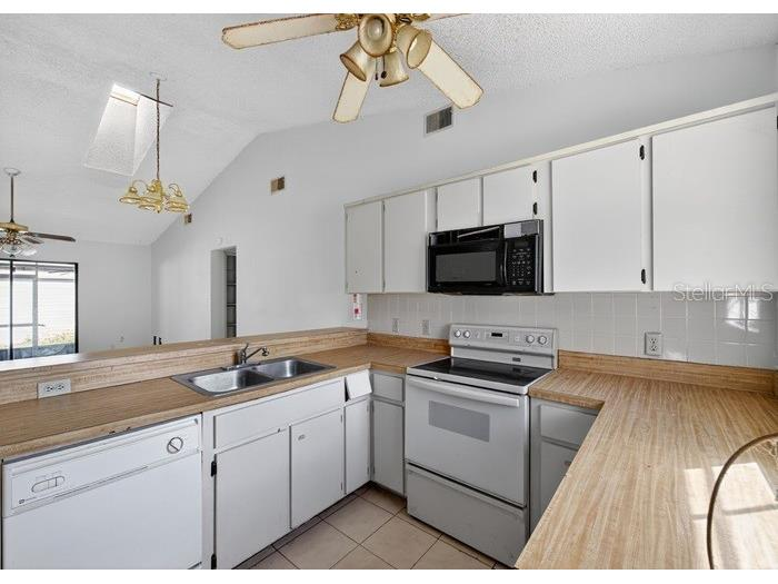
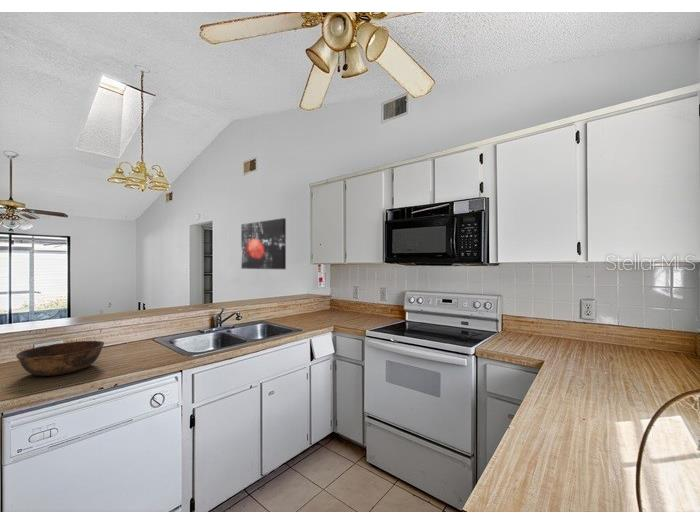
+ bowl (63, 359)
+ wall art (262, 245)
